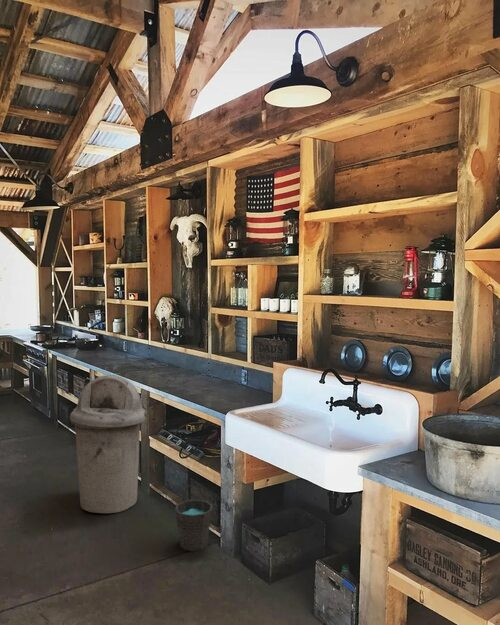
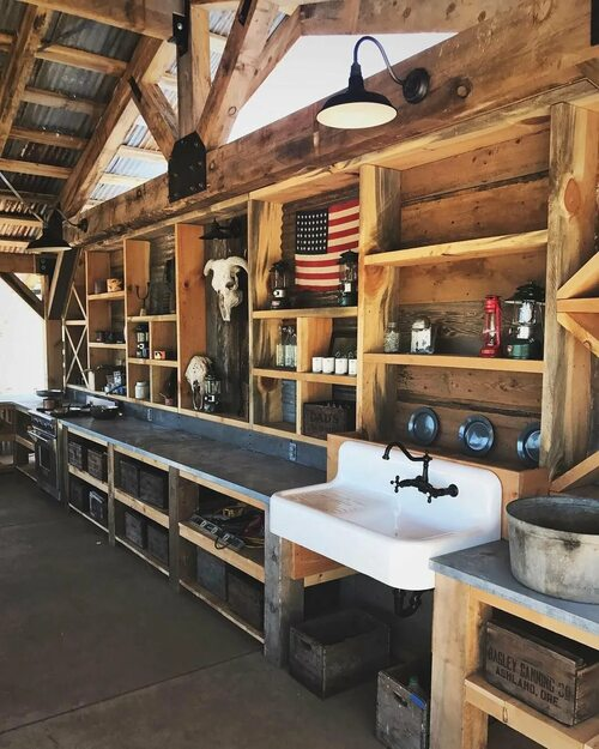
- trash can (109, 438)
- bucket (193, 515)
